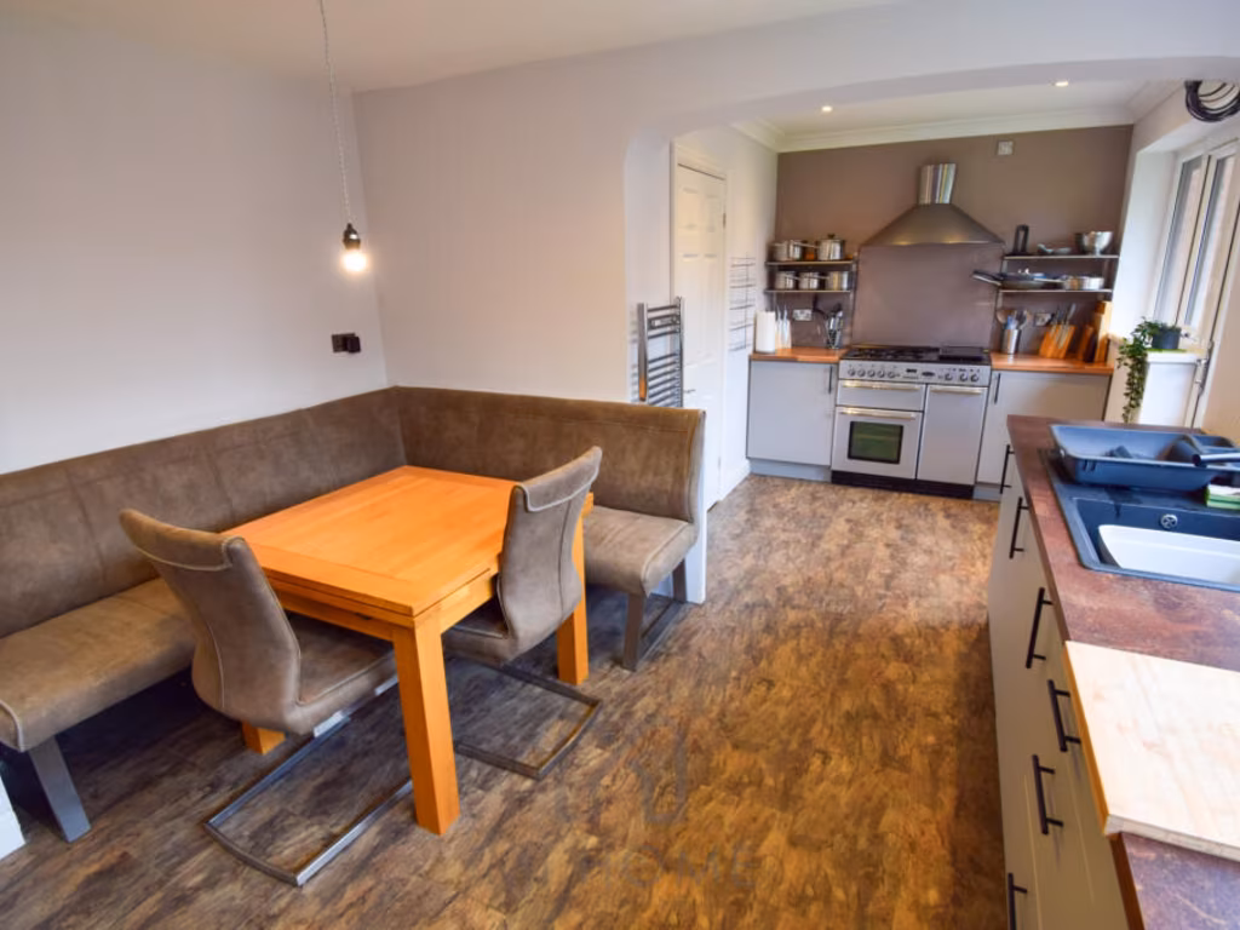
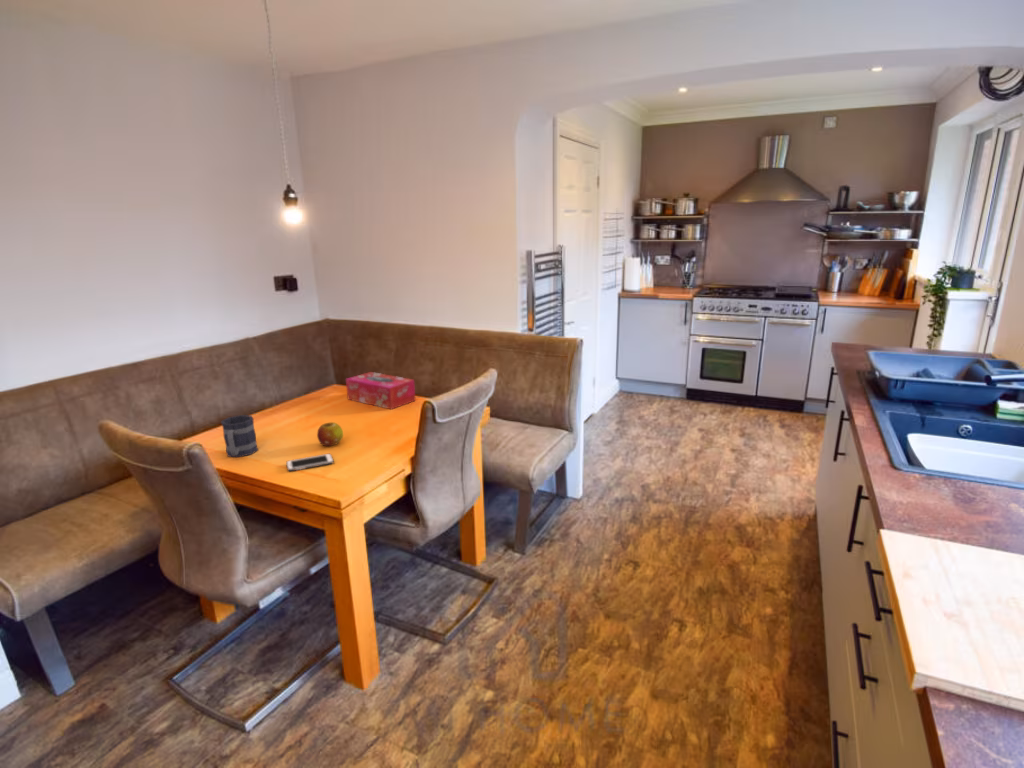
+ mug (237, 438)
+ cell phone (310, 462)
+ tissue box (380, 389)
+ fruit (330, 434)
